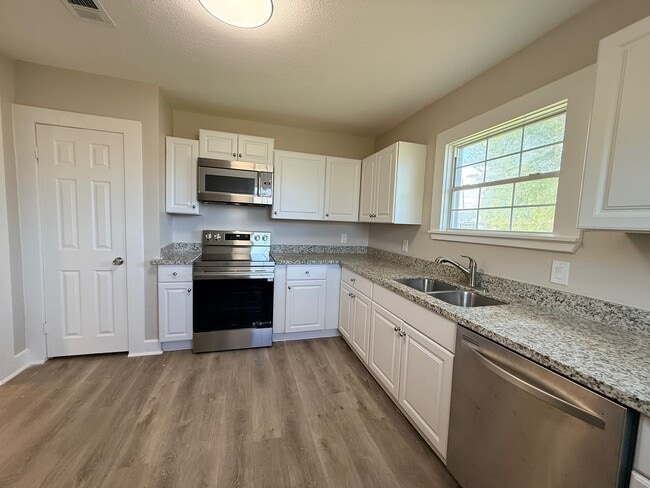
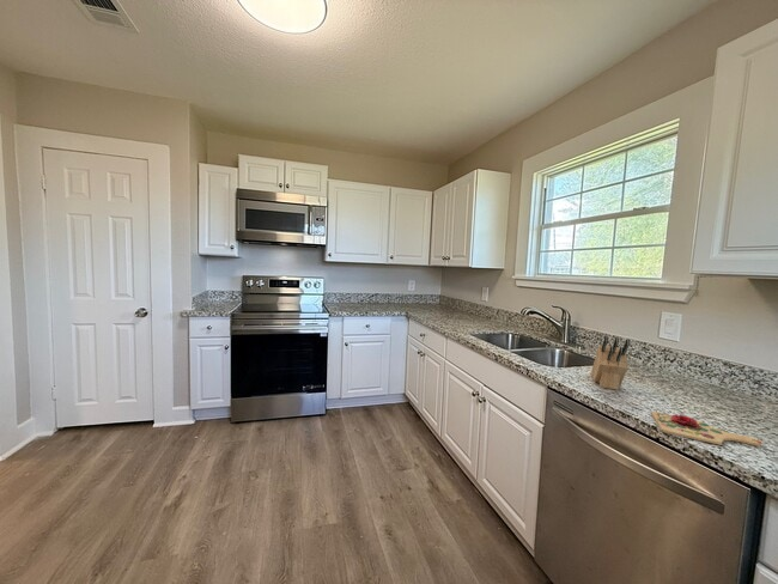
+ cutting board (705, 427)
+ knife block (609, 358)
